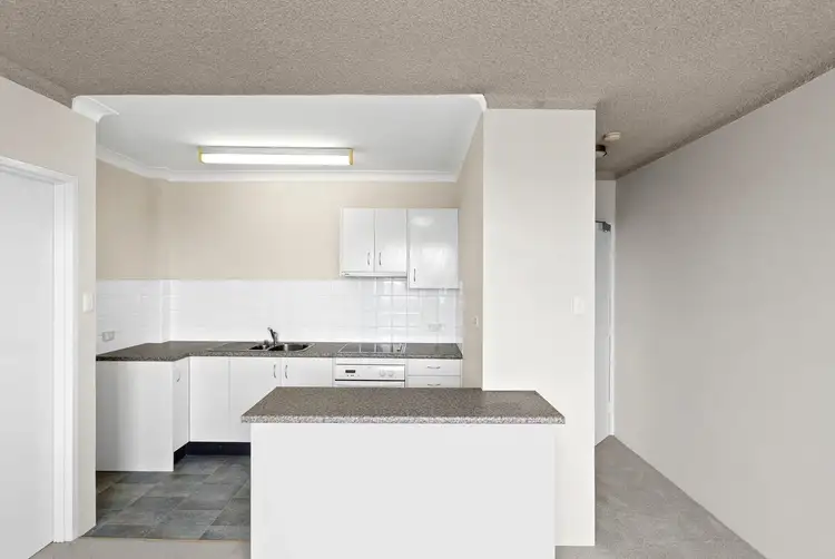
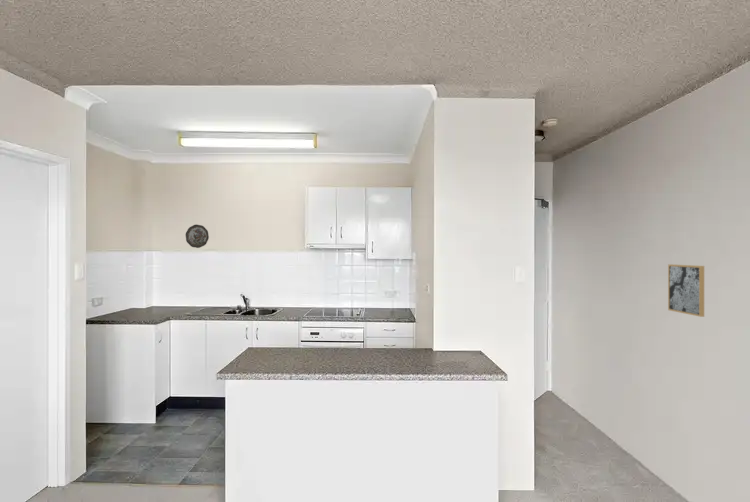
+ wall art (685, 289)
+ decorative plate (197, 236)
